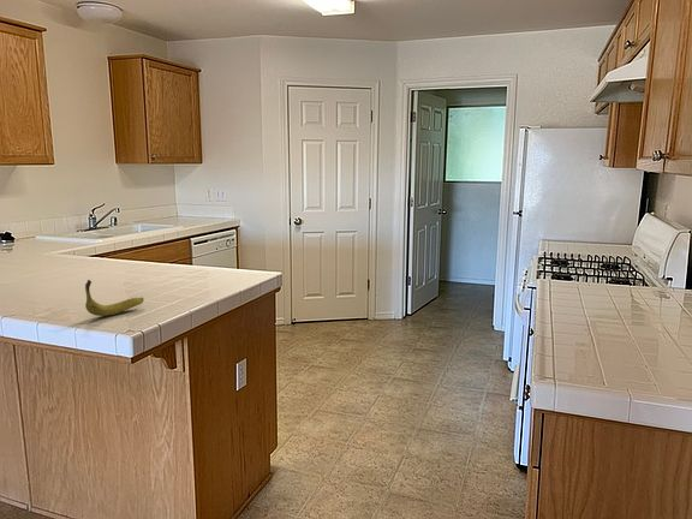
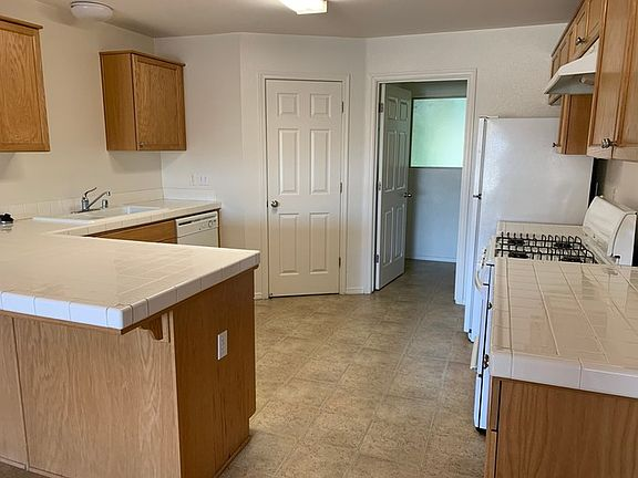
- banana (119, 302)
